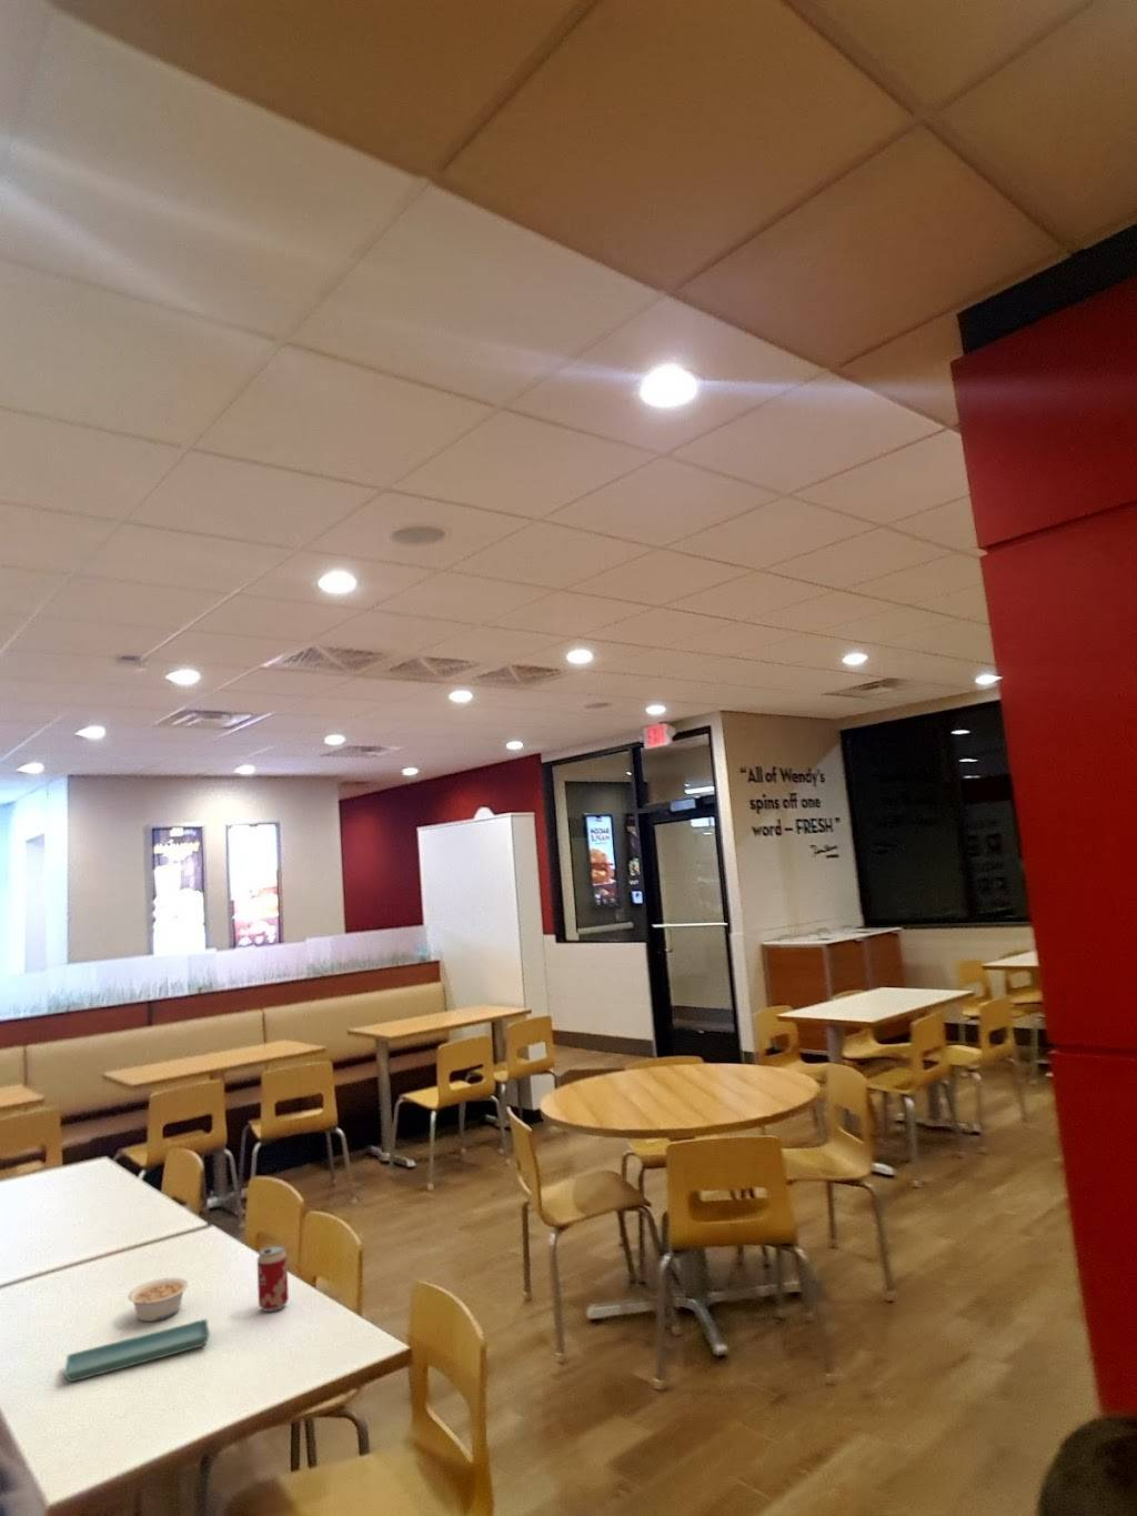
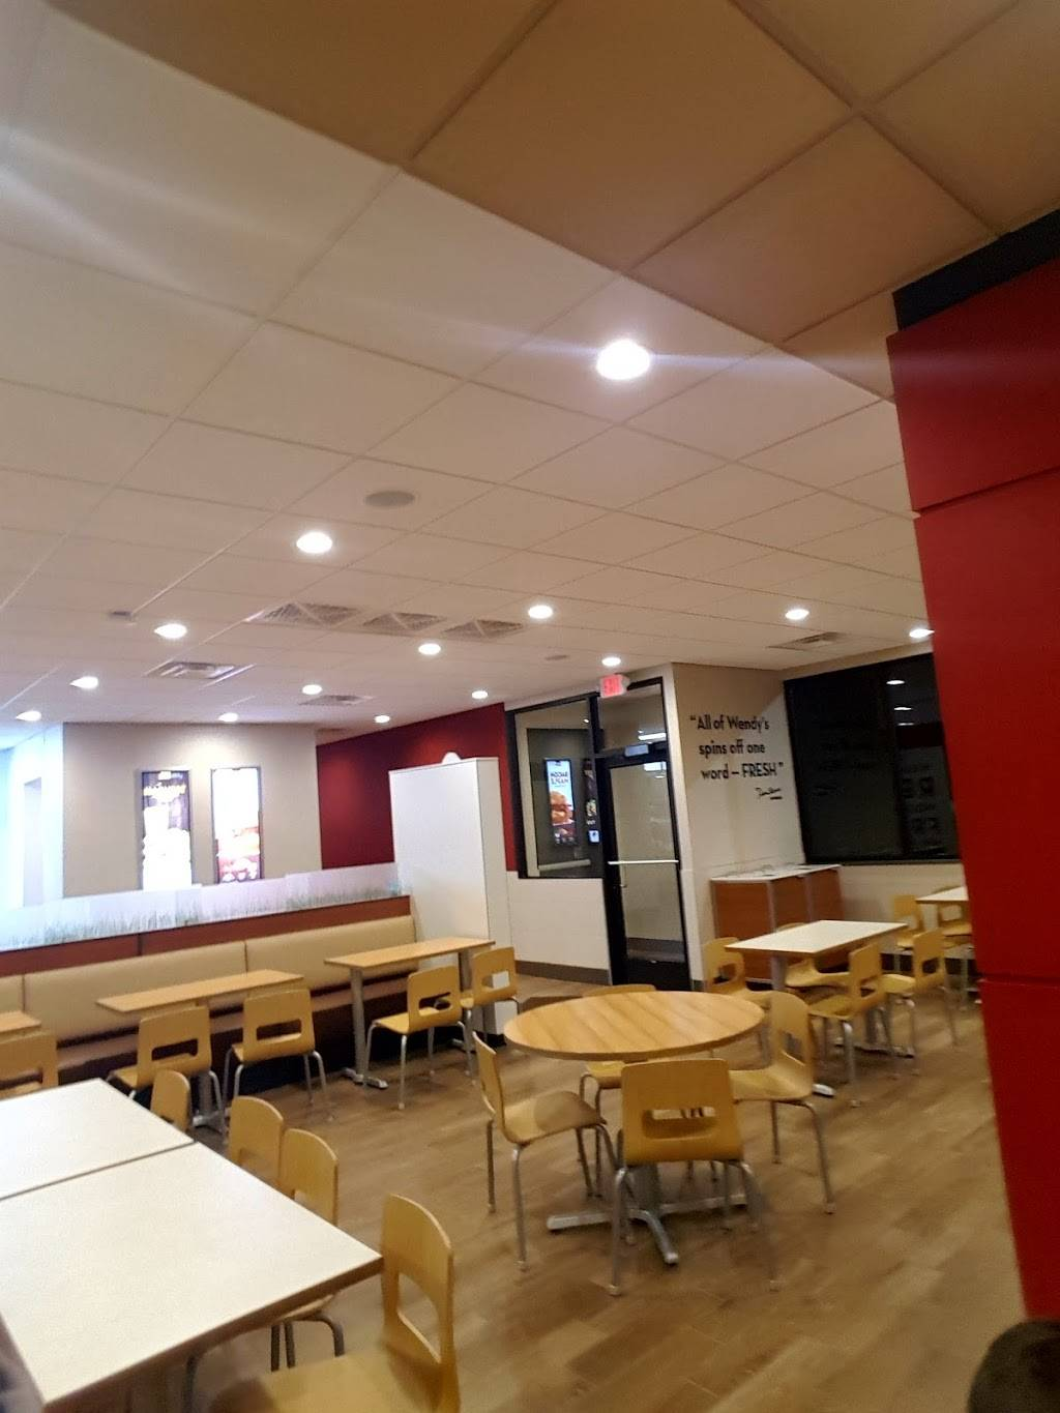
- legume (159, 1300)
- saucer (139, 1350)
- beverage can (272, 1277)
